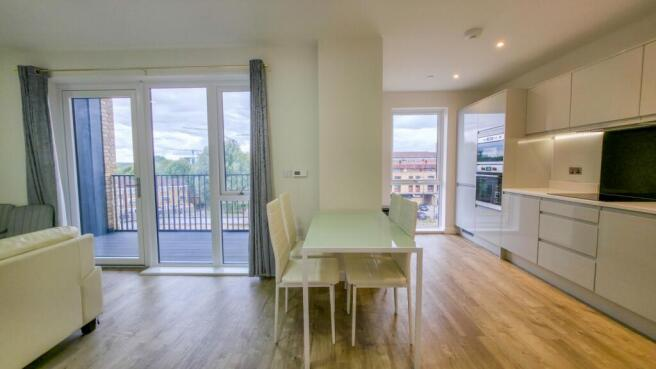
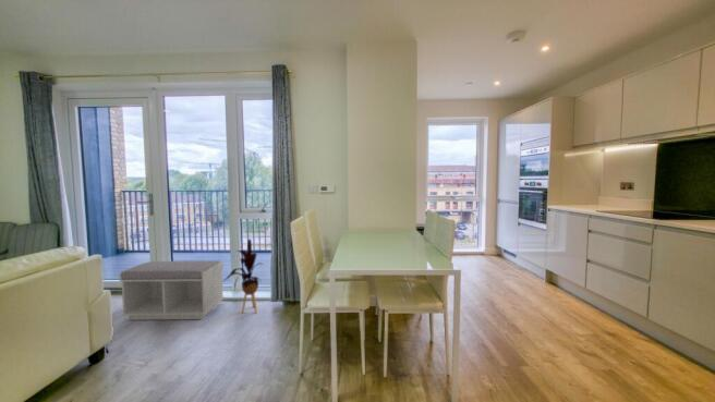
+ house plant (244, 275)
+ bench (174, 288)
